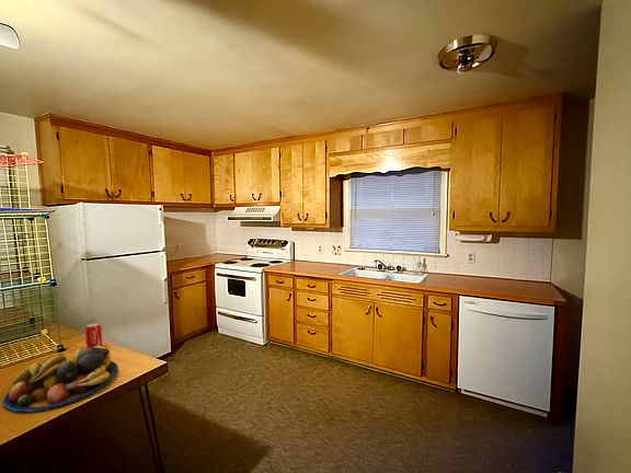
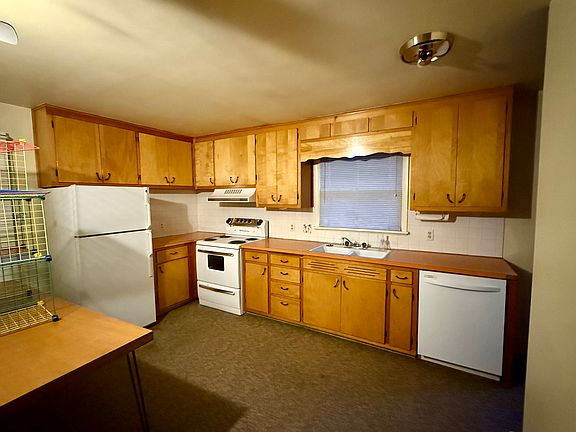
- beverage can (93, 336)
- fruit bowl (64, 368)
